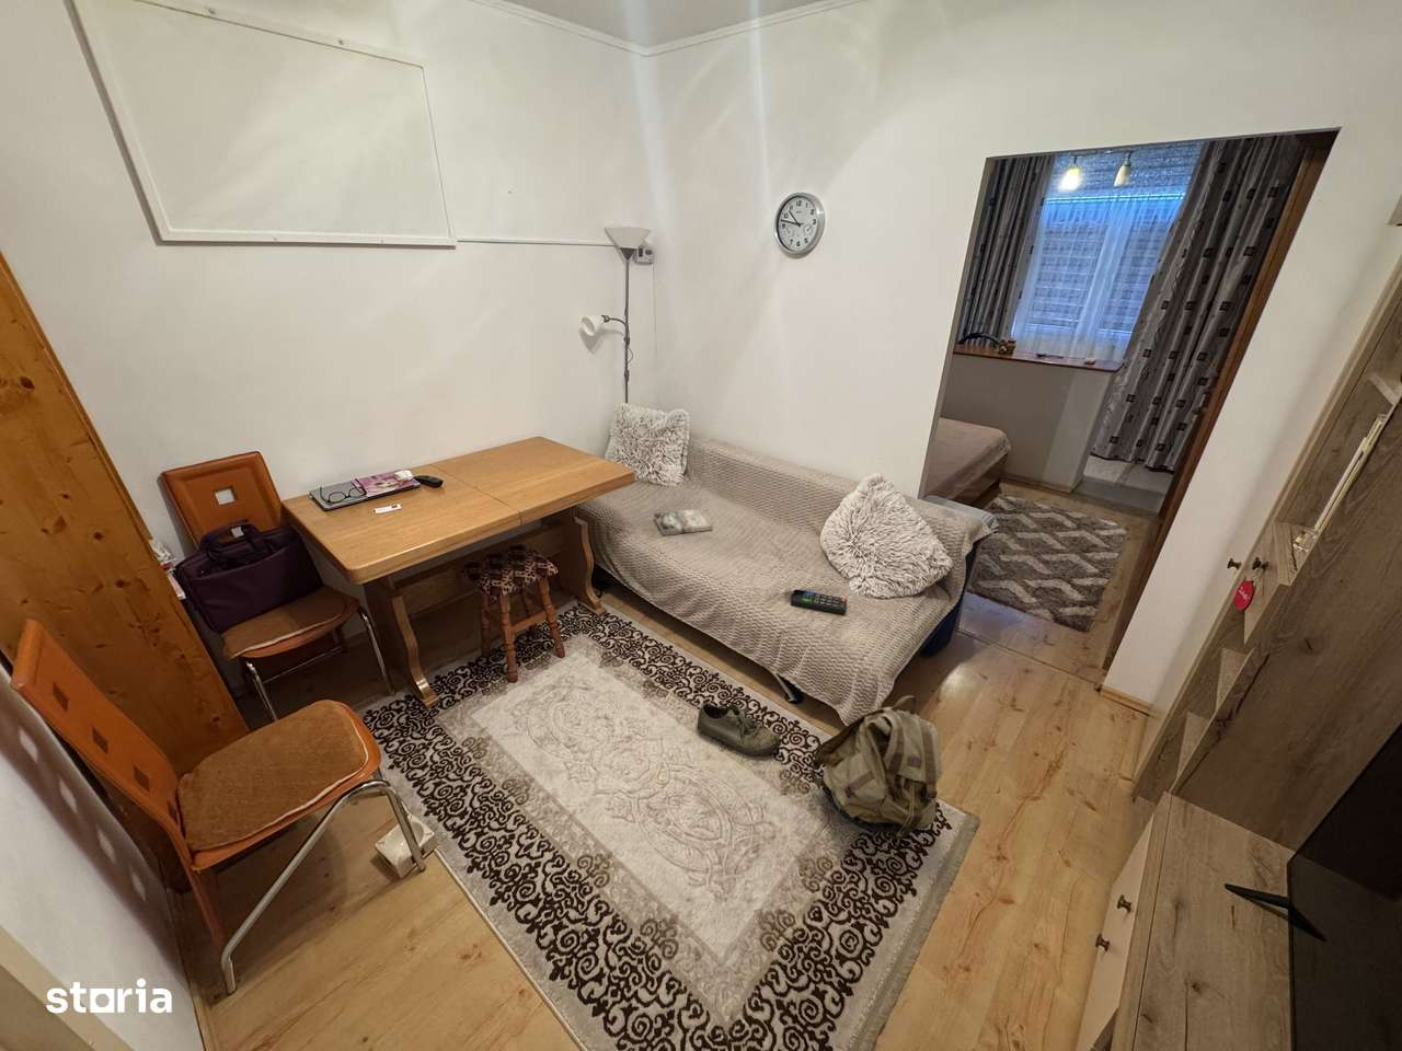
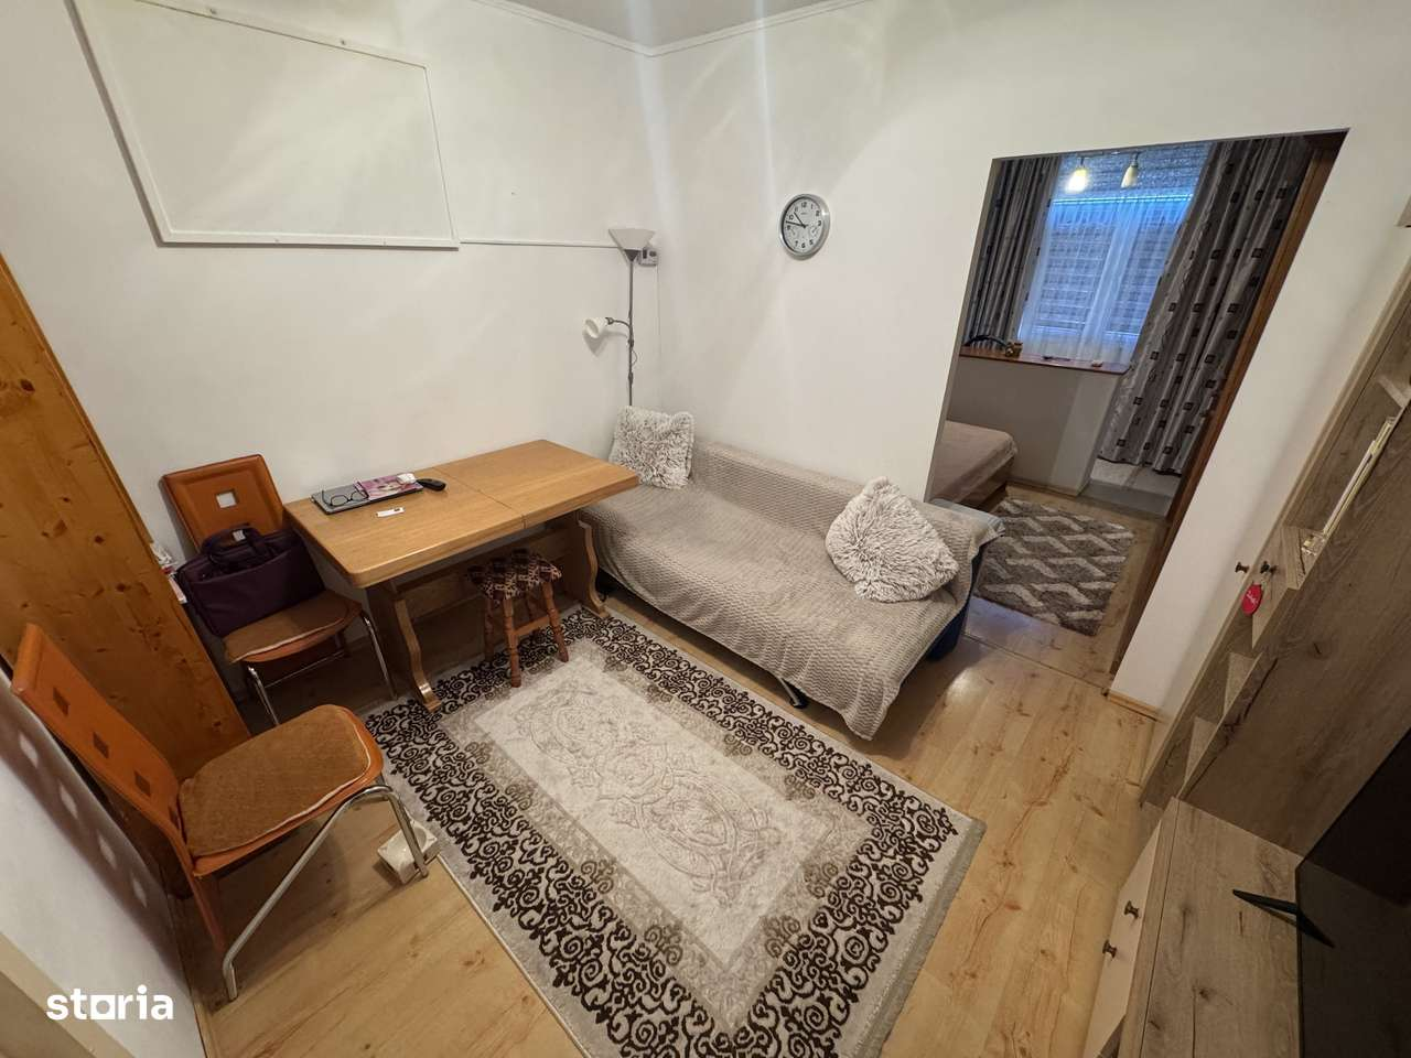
- remote control (818, 601)
- shoe (739, 724)
- backpack (875, 756)
- book (682, 521)
